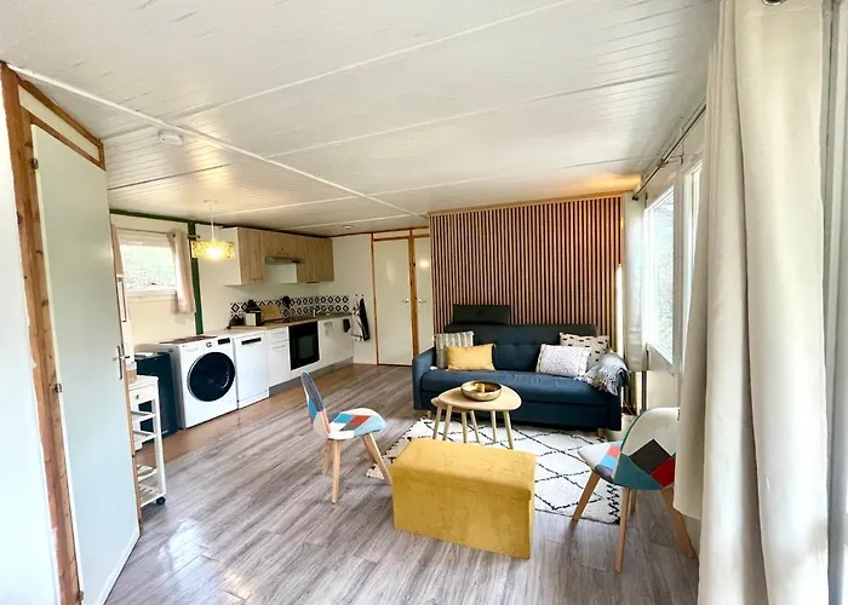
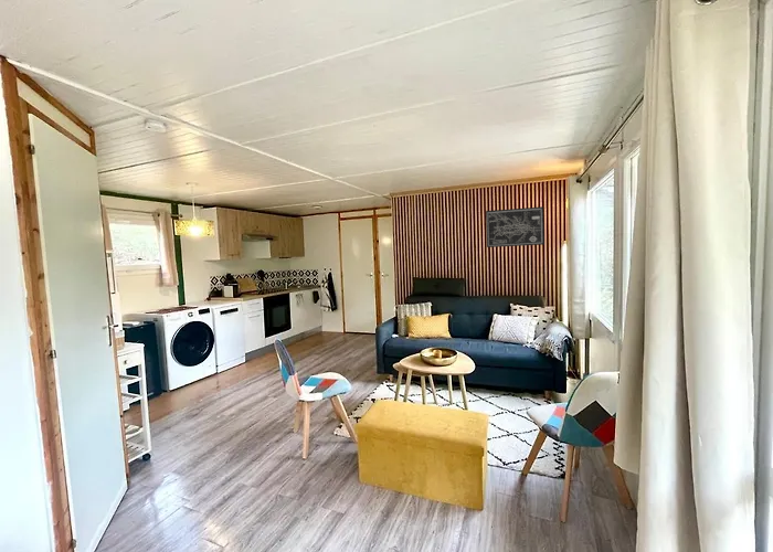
+ wall art (513, 227)
